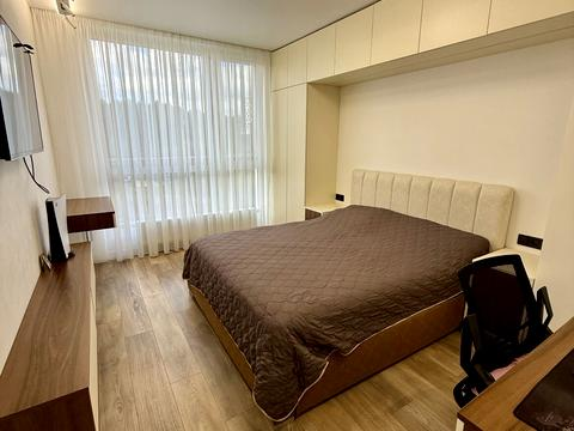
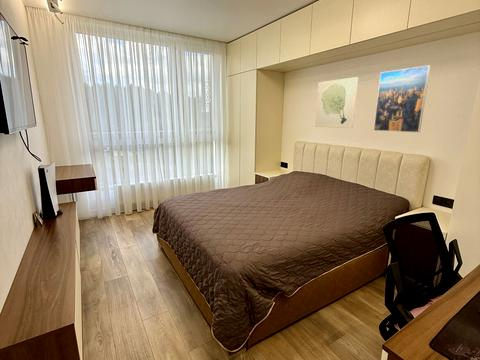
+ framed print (399, 101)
+ wall art (334, 104)
